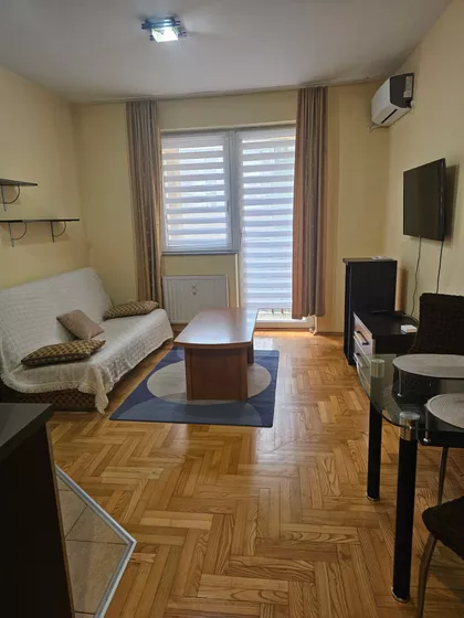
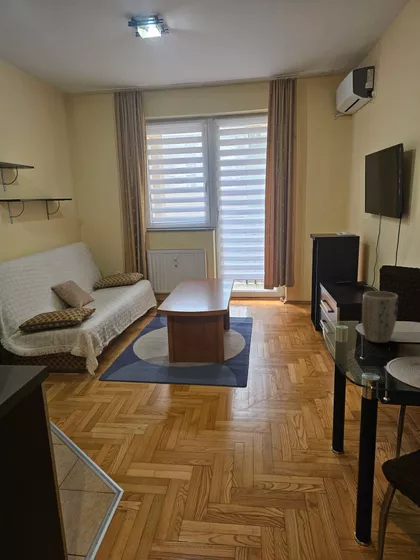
+ plant pot (379, 317)
